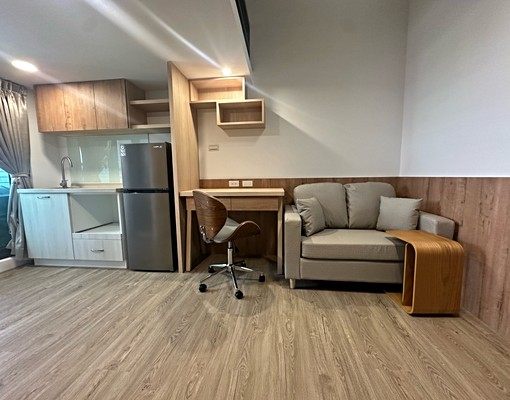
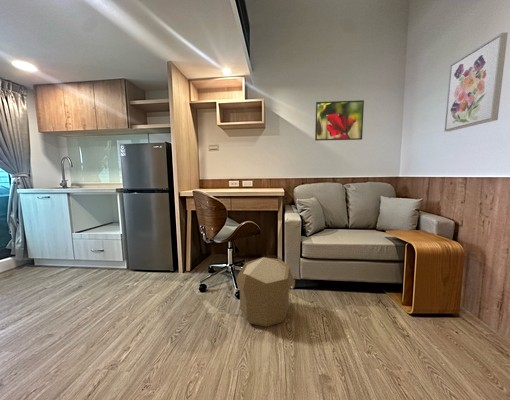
+ wall art (471, 89)
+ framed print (339, 120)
+ pouf (264, 285)
